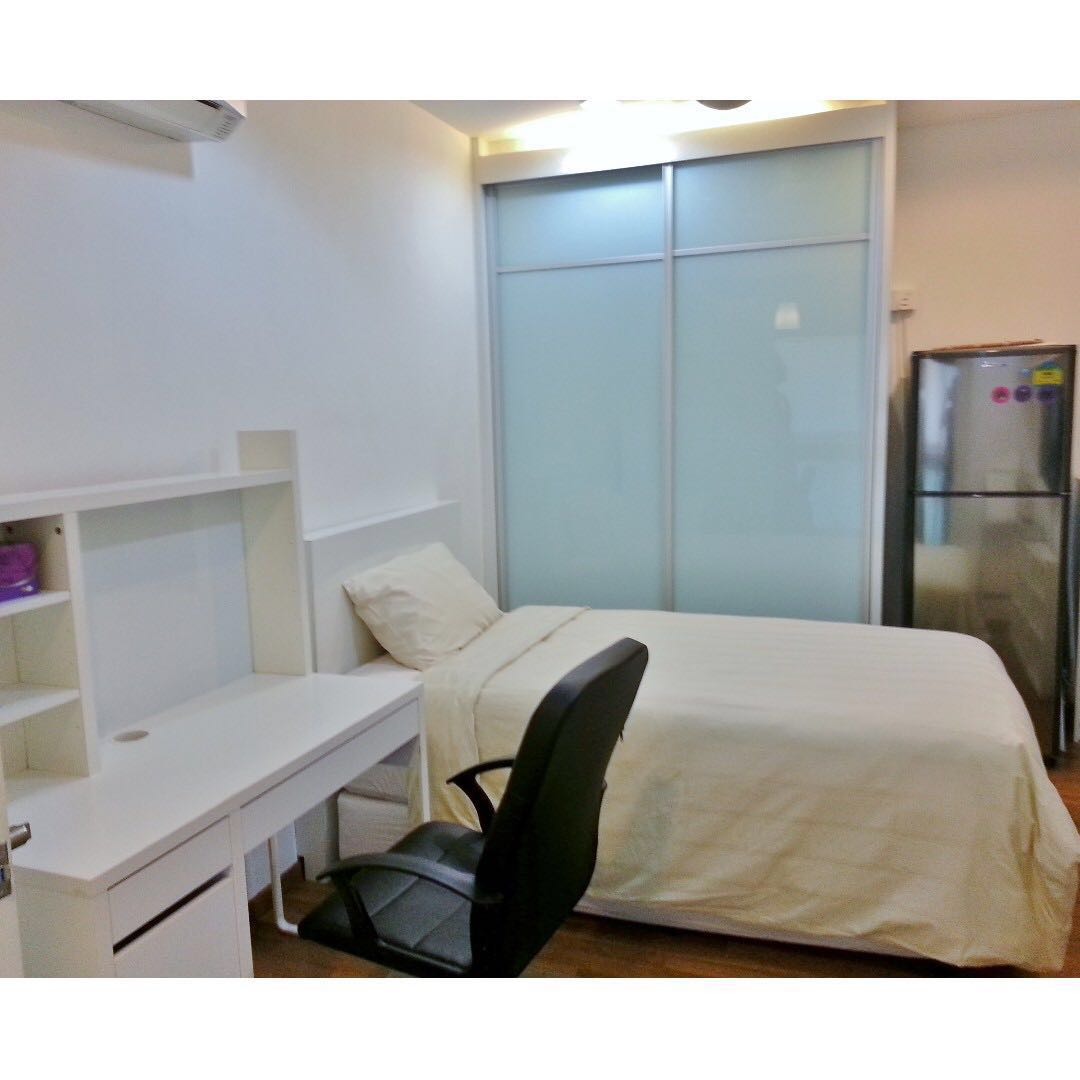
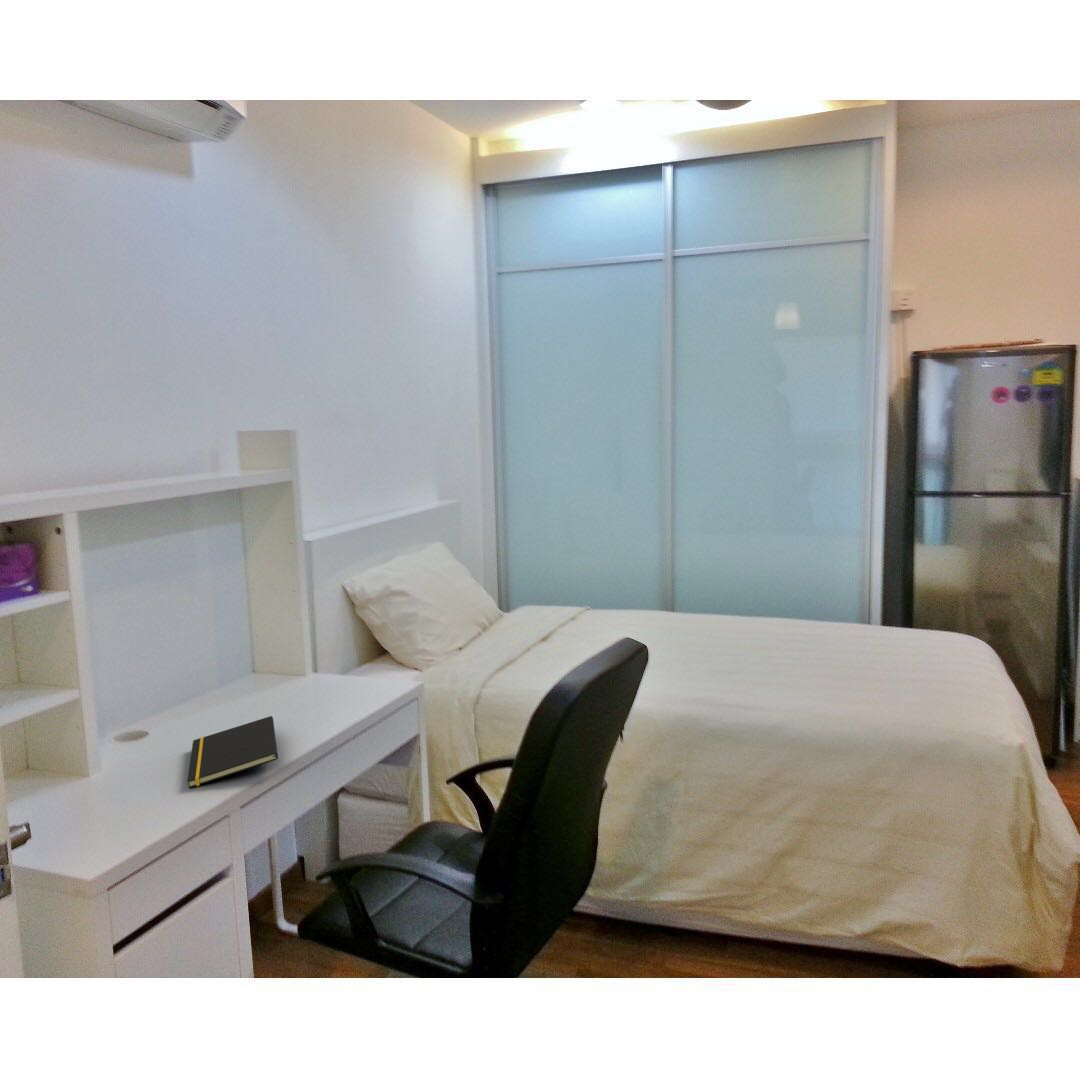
+ notepad (233, 749)
